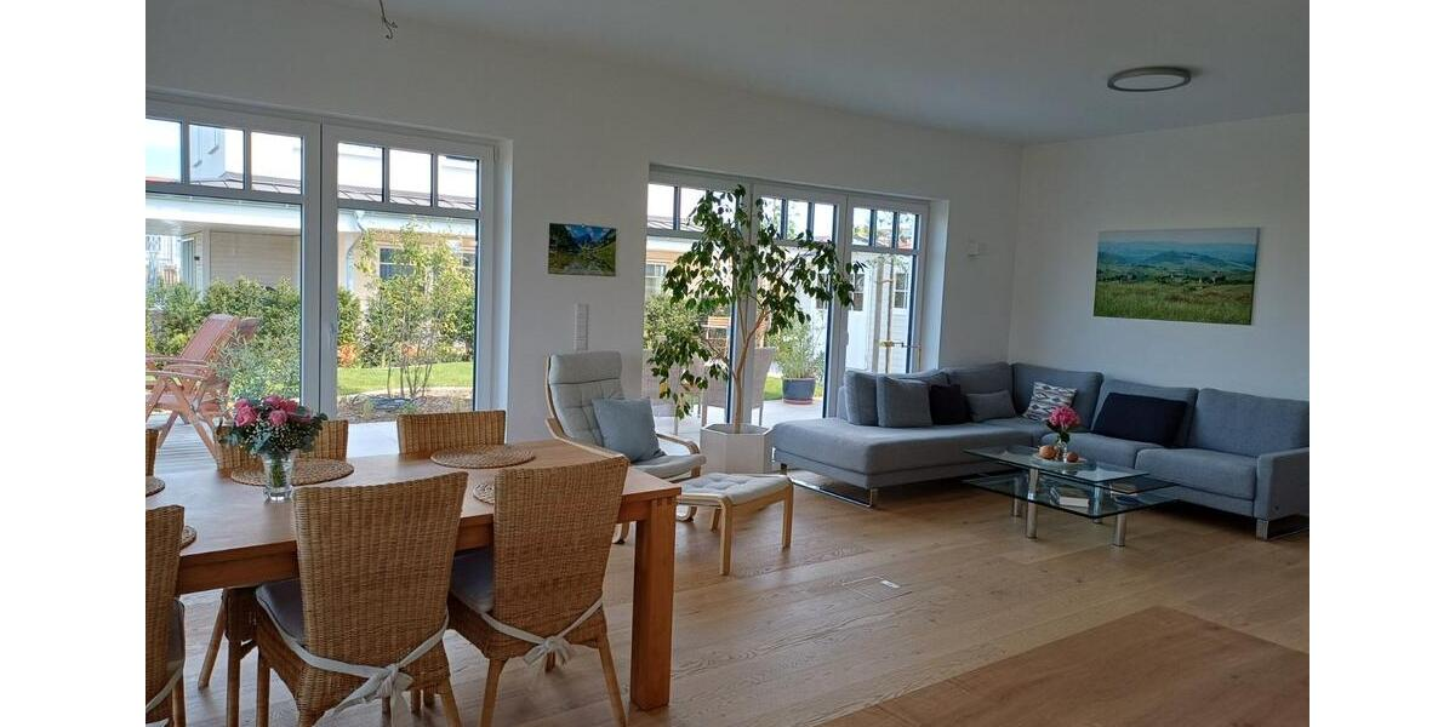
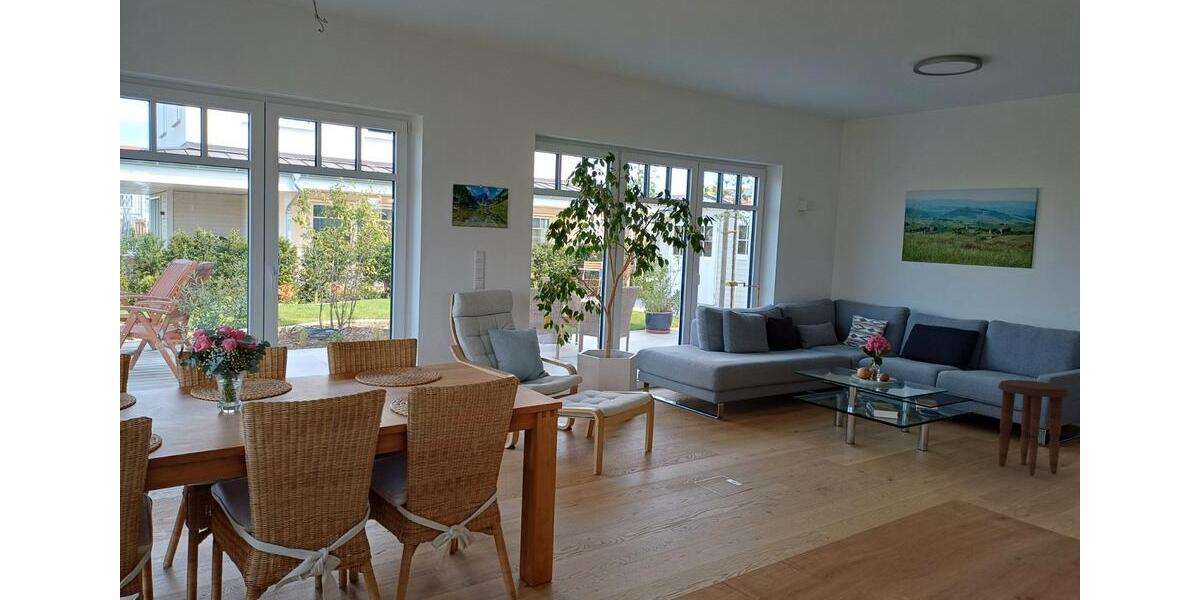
+ side table (1030, 427)
